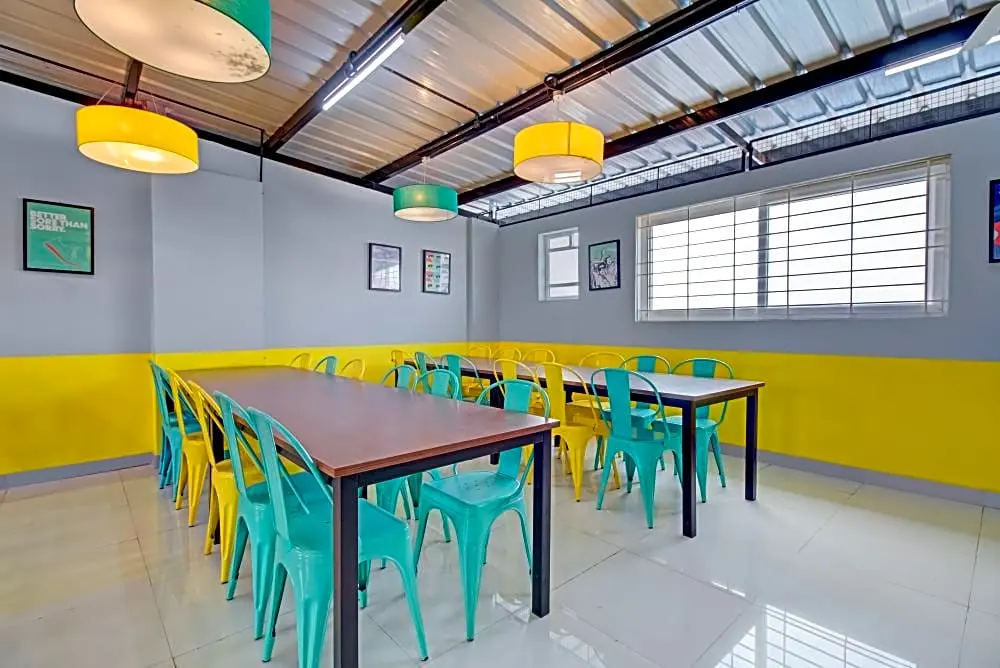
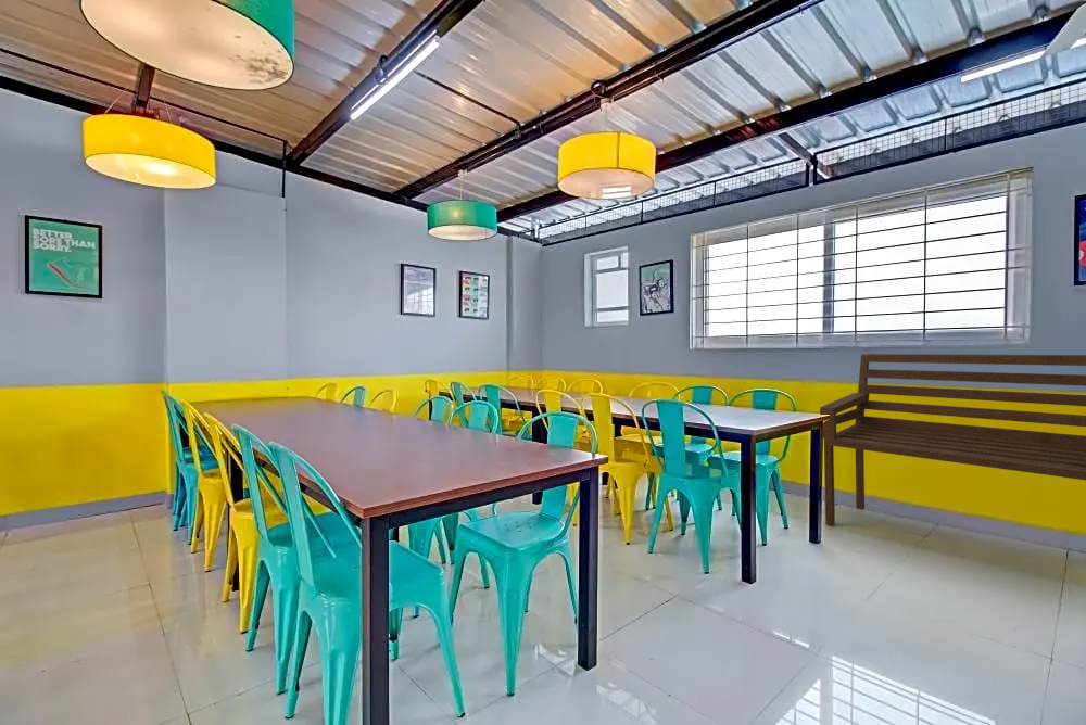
+ bench (964, 448)
